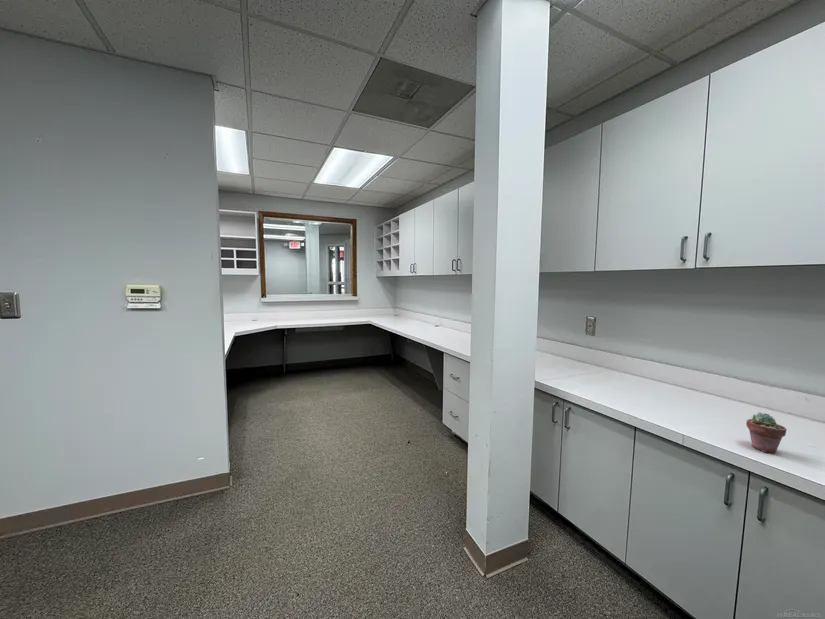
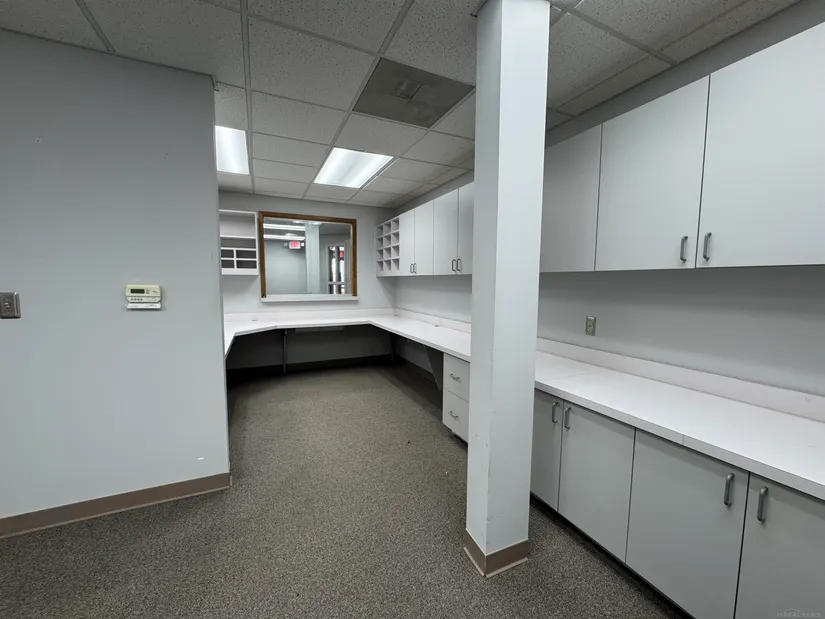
- potted succulent (765, 431)
